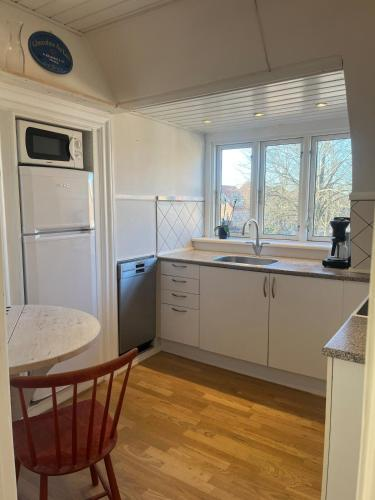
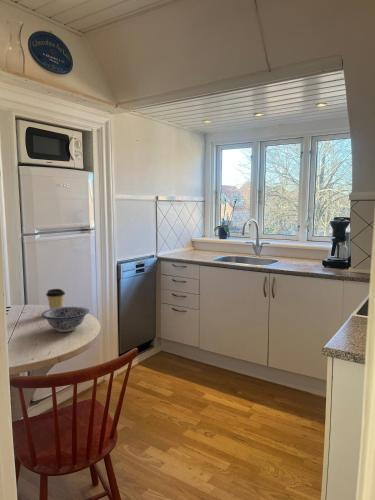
+ coffee cup (55, 302)
+ bowl (66, 320)
